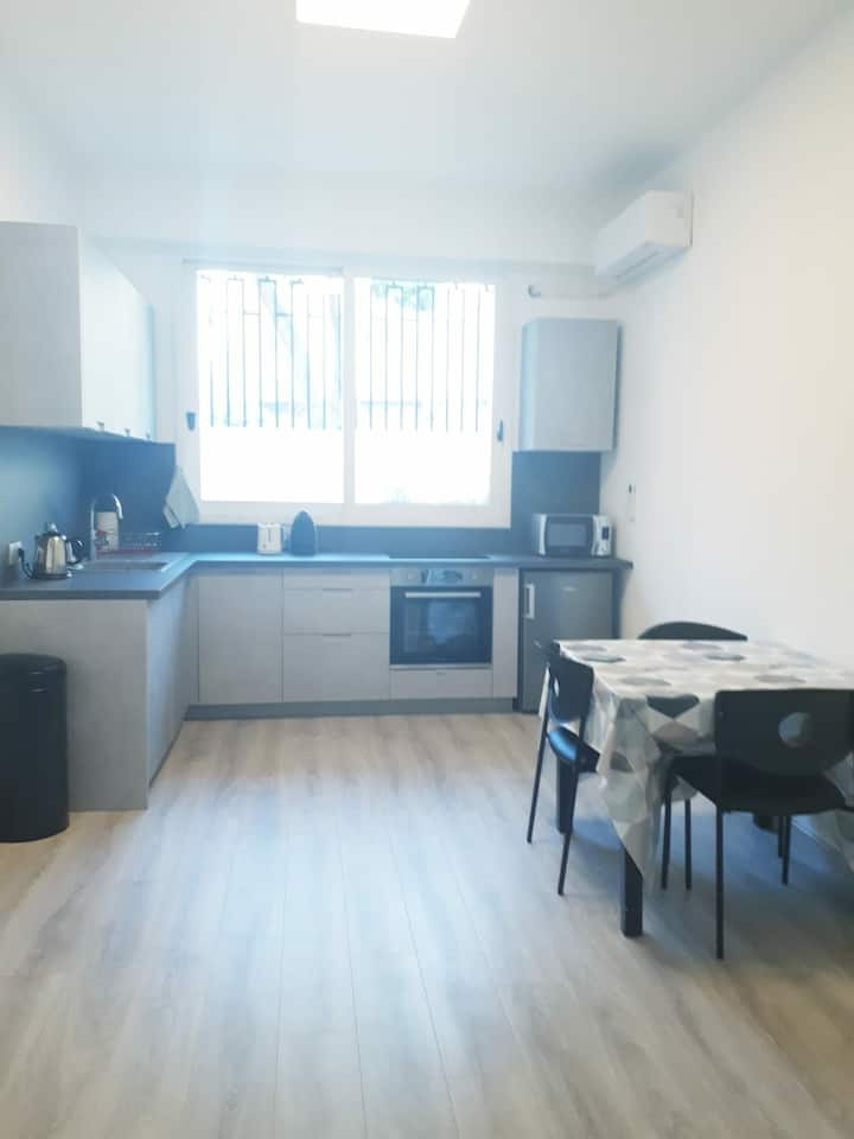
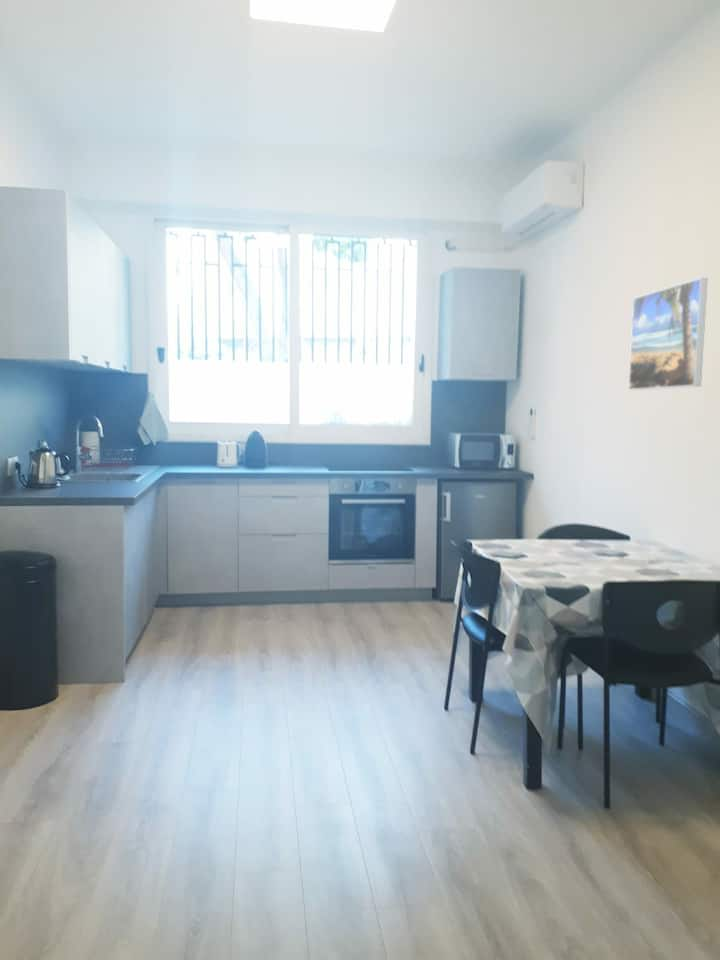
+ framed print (664, 338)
